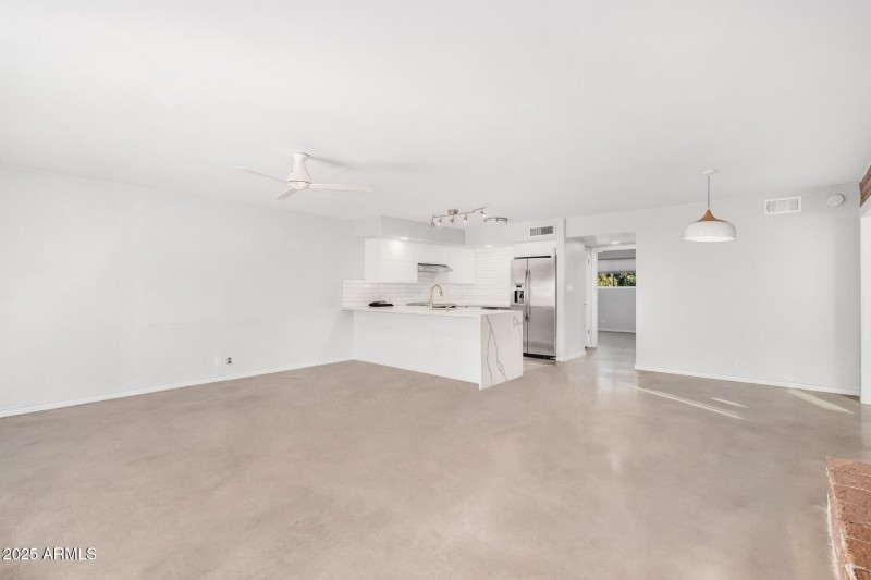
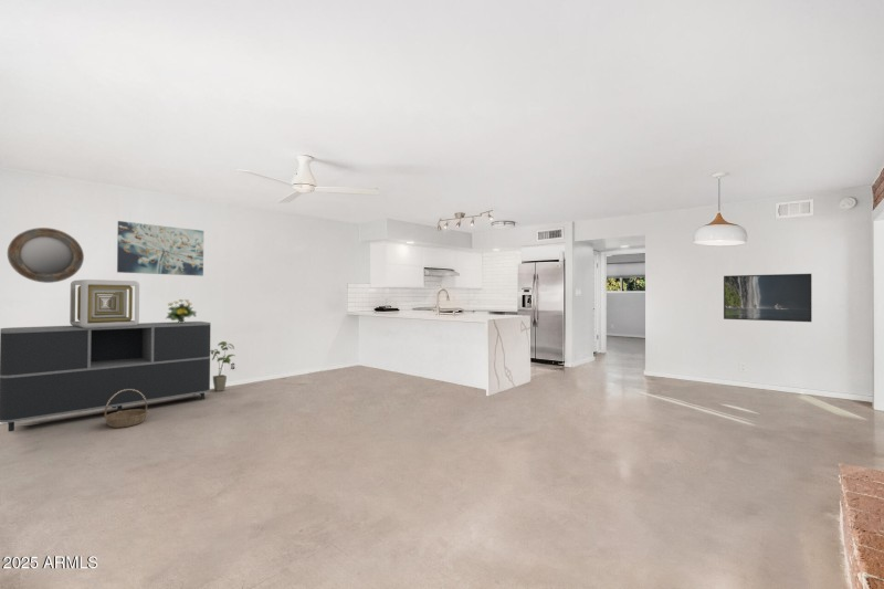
+ sideboard (117, 367)
+ basket (126, 410)
+ house plant (222, 364)
+ decorative sculpture (105, 302)
+ home mirror (46, 255)
+ wall art (162, 250)
+ flowering plant (180, 311)
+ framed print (765, 297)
